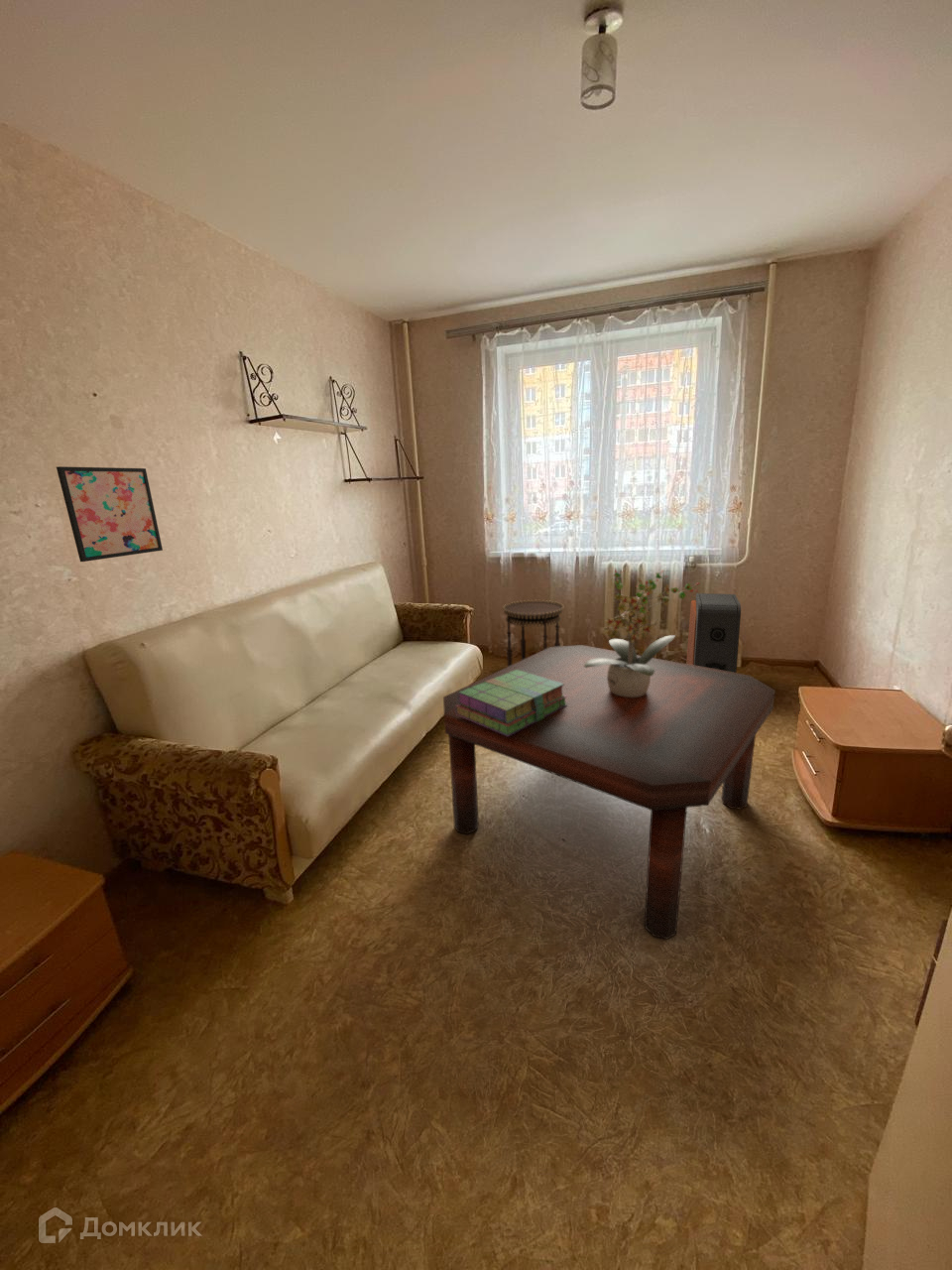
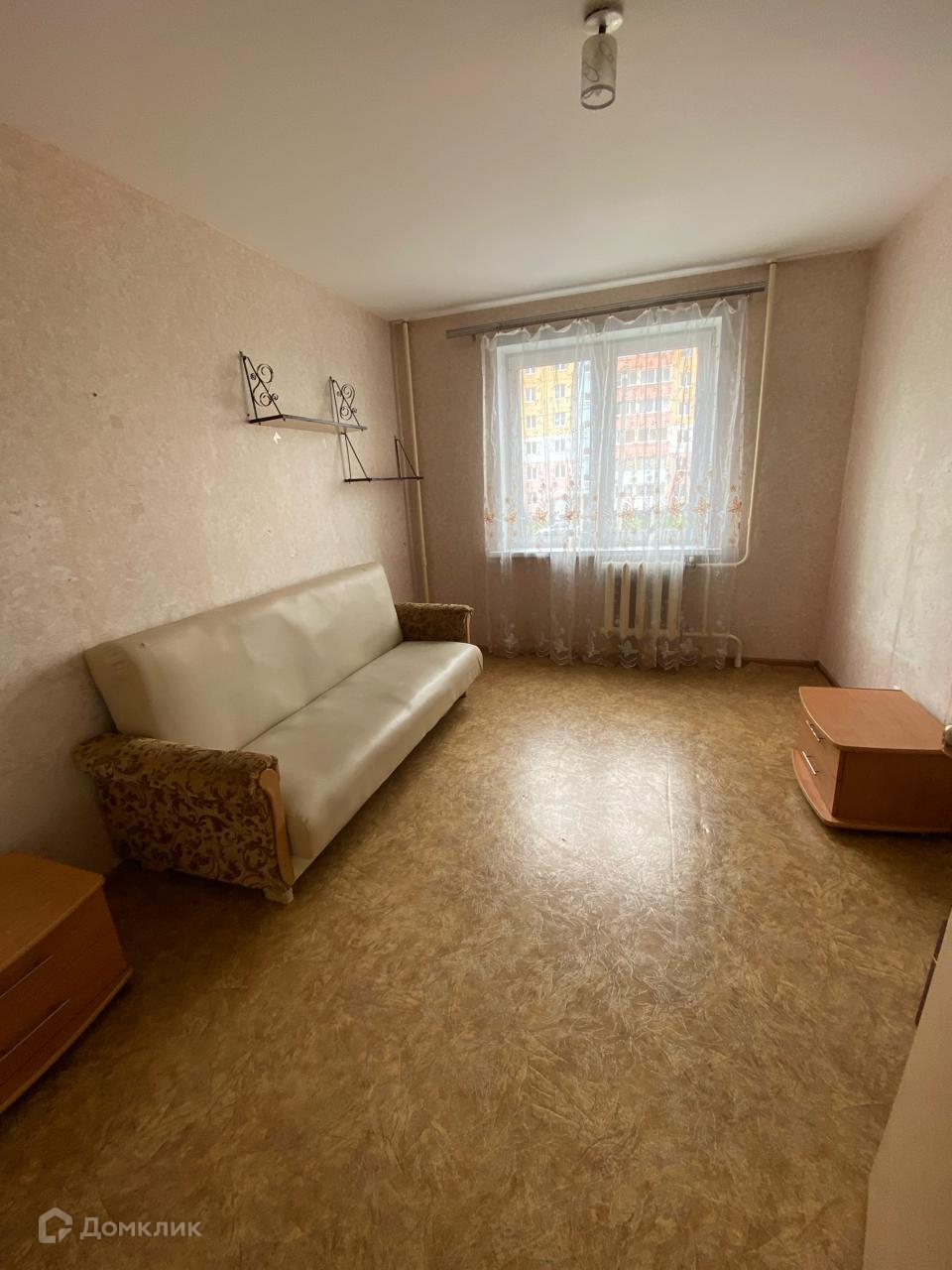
- side table (525, 641)
- potted plant (634, 632)
- coffee table (604, 754)
- speaker (714, 645)
- stack of books (511, 698)
- wall art (114, 512)
